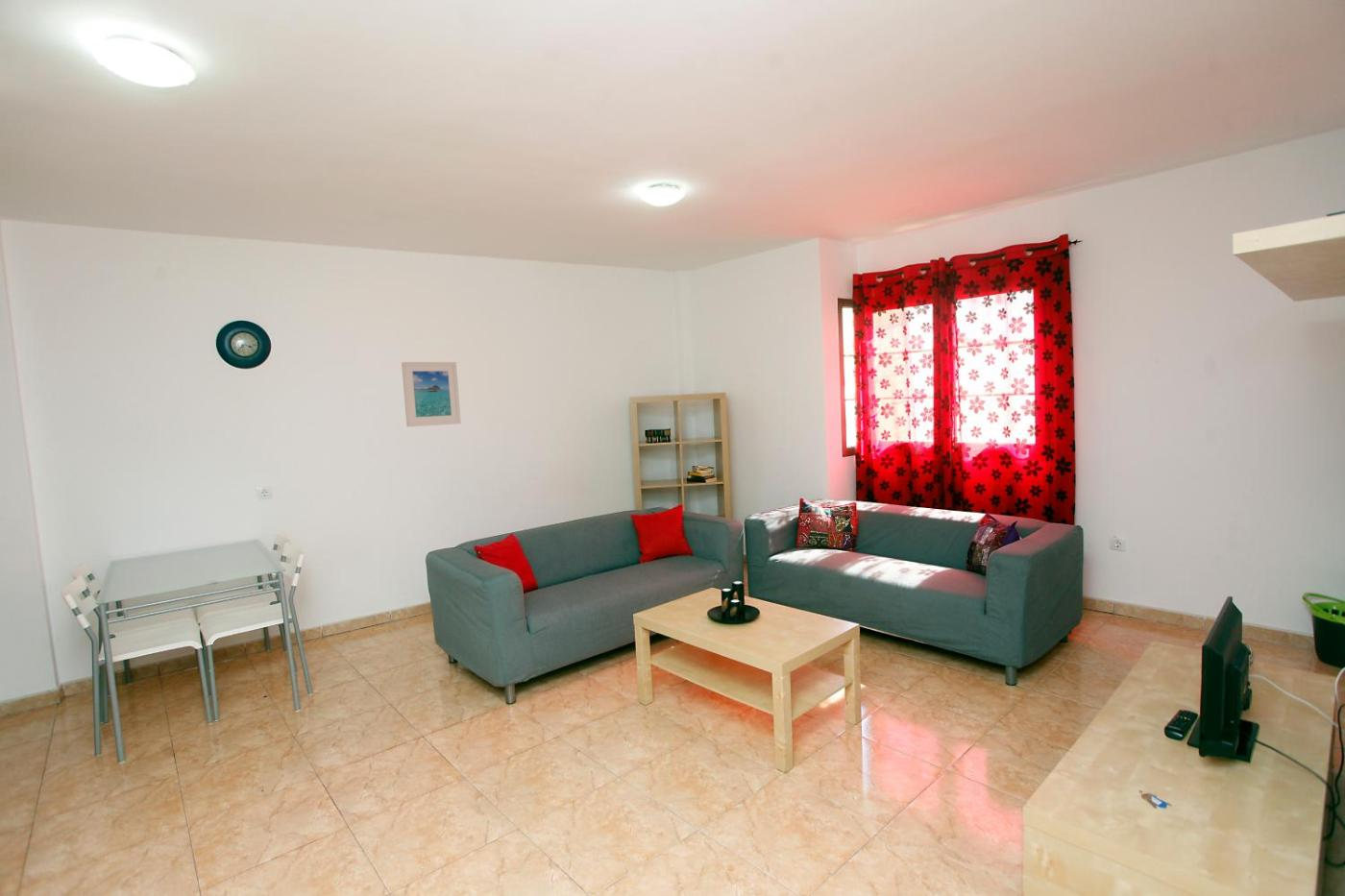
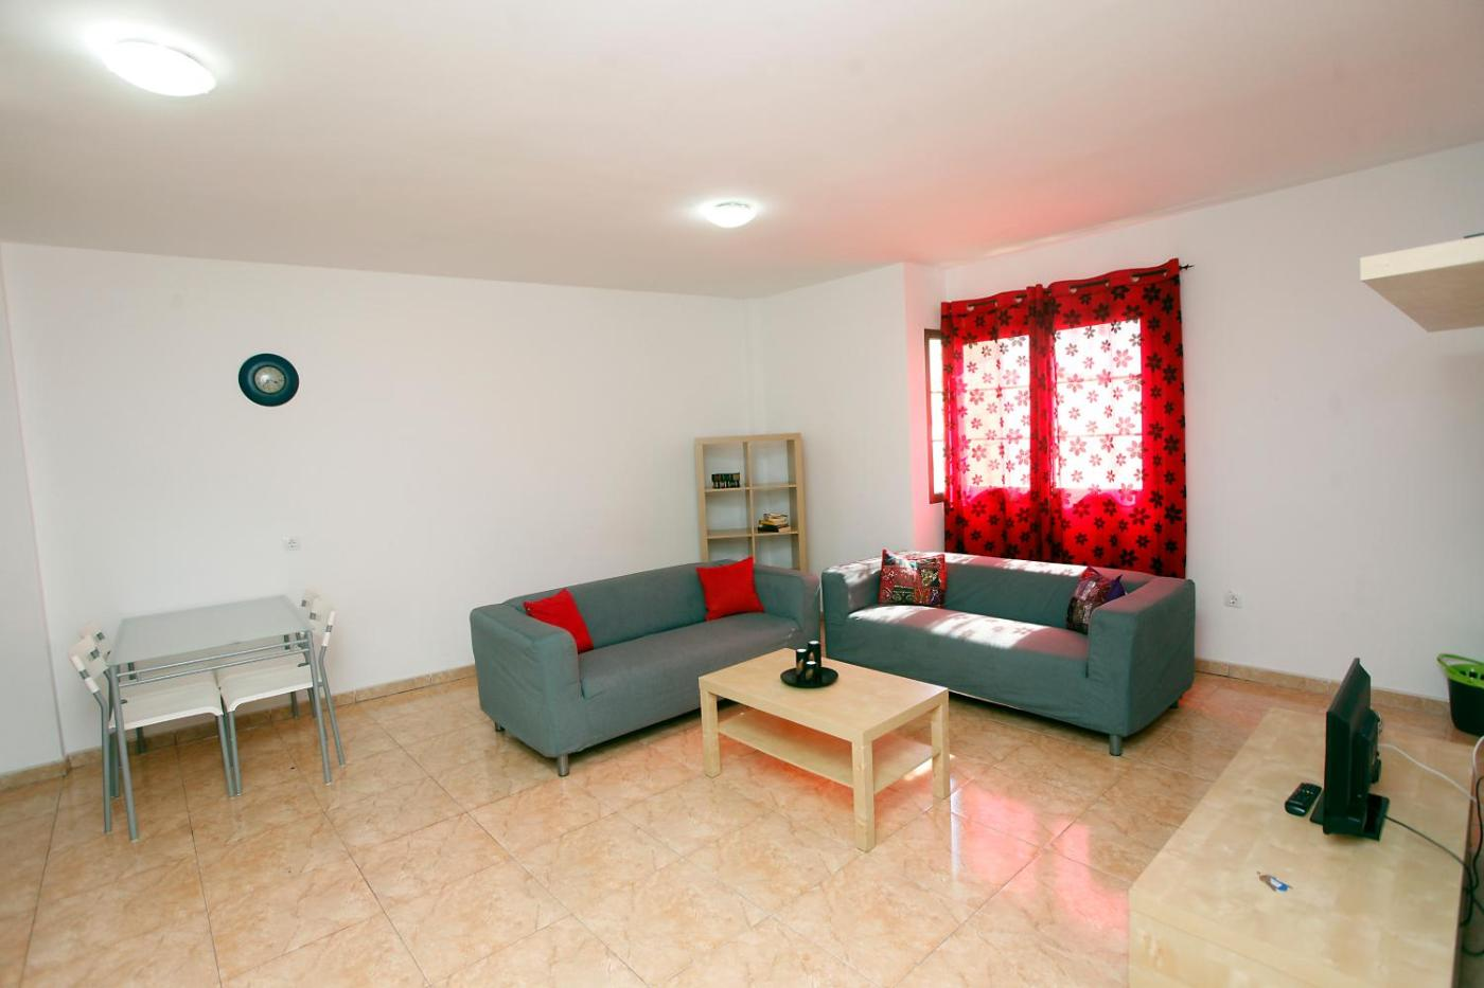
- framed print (431, 394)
